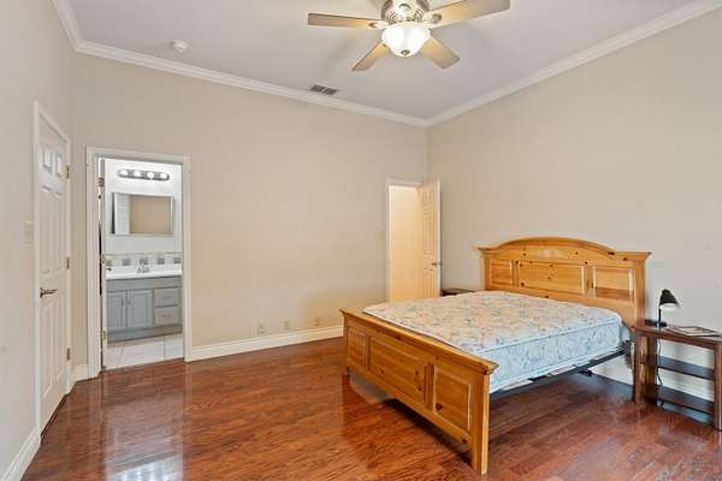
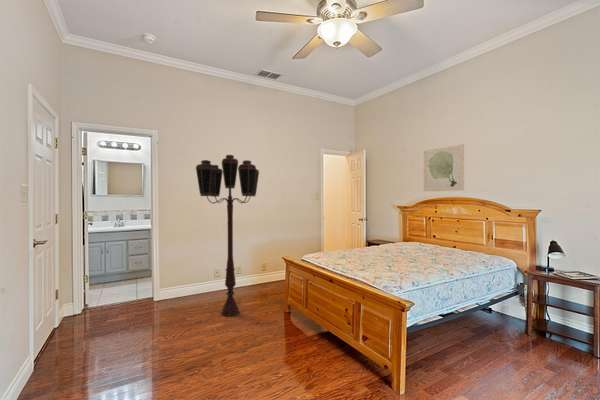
+ wall art (442, 169)
+ floor lamp (230, 234)
